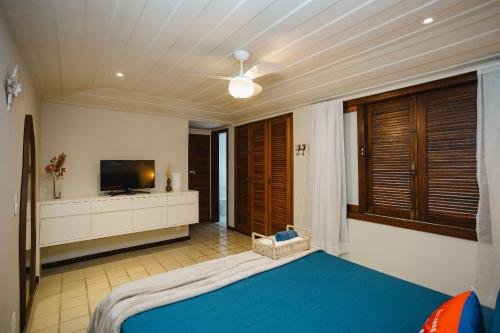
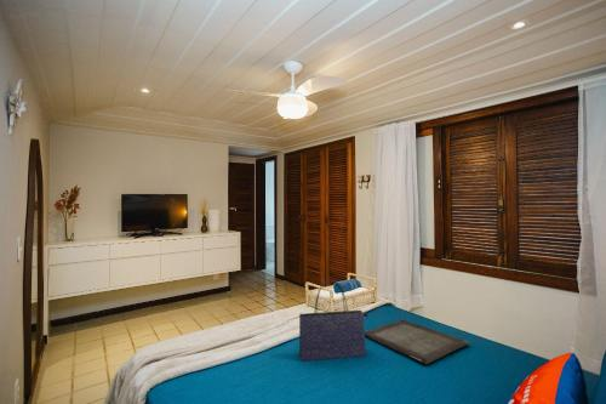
+ serving tray (413, 337)
+ tote bag (335, 317)
